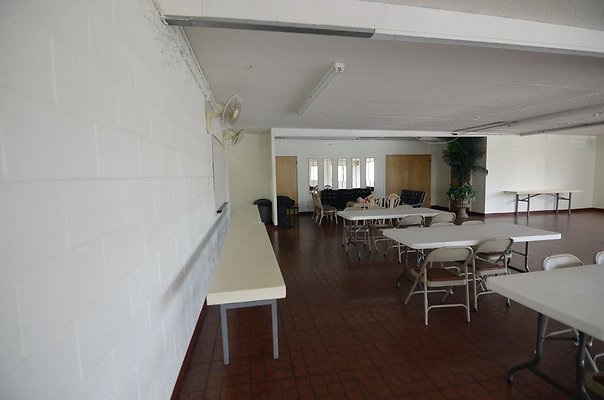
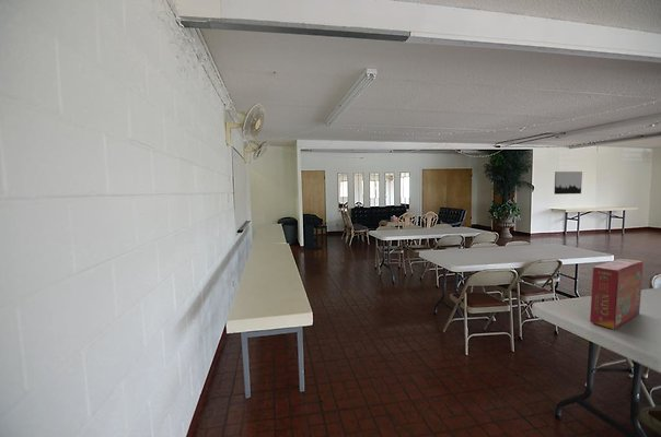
+ wall art (568, 182)
+ board game (617, 291)
